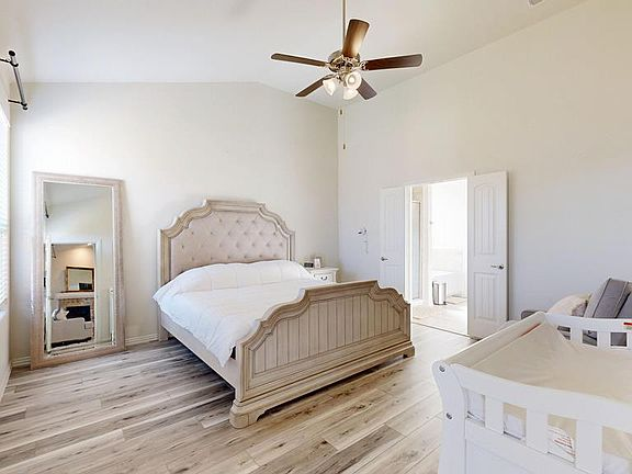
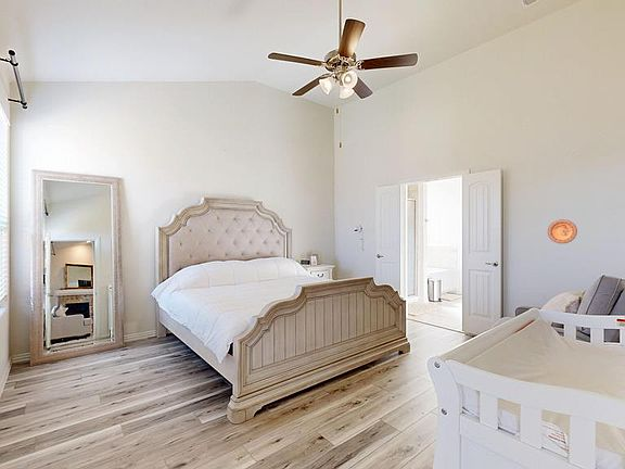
+ decorative plate (562, 231)
